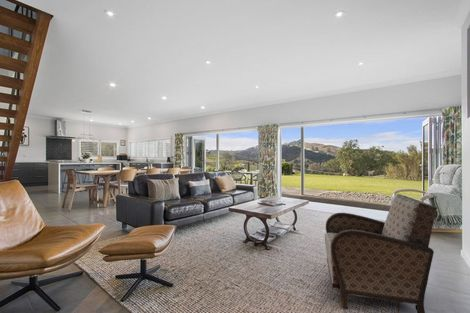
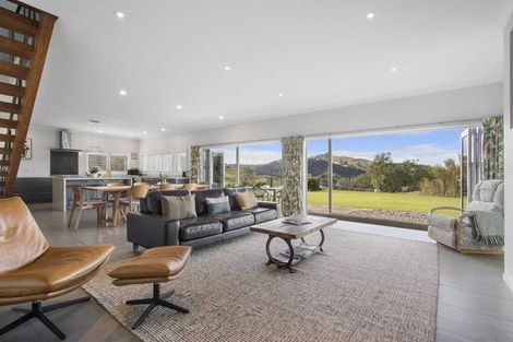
- armchair (372, 244)
